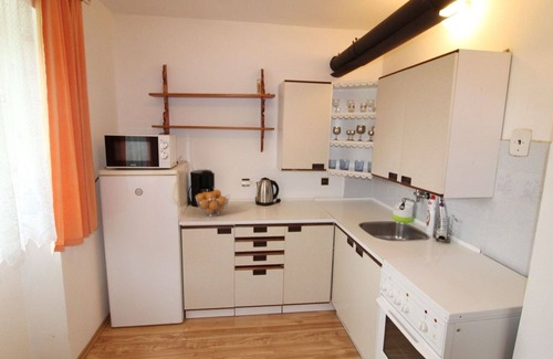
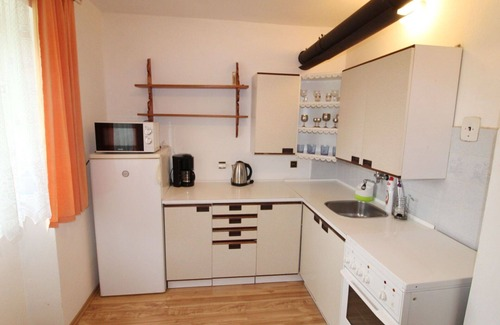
- fruit basket (212, 202)
